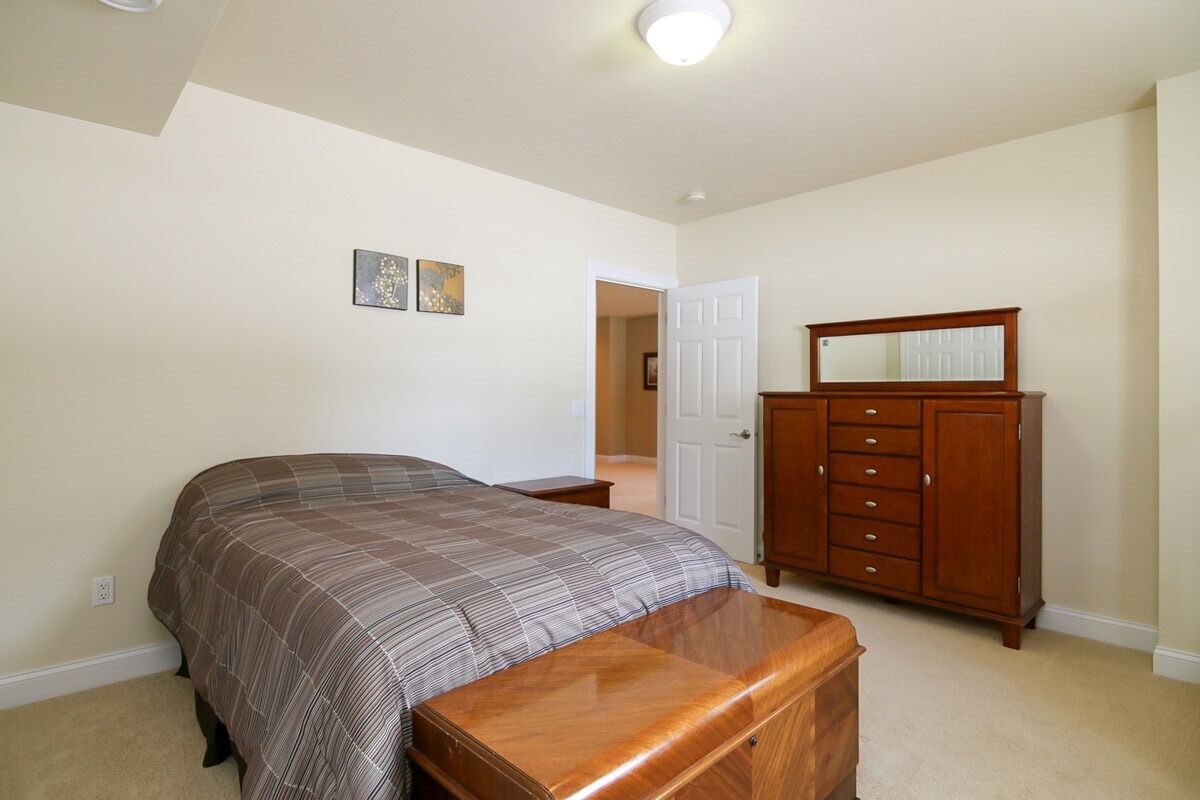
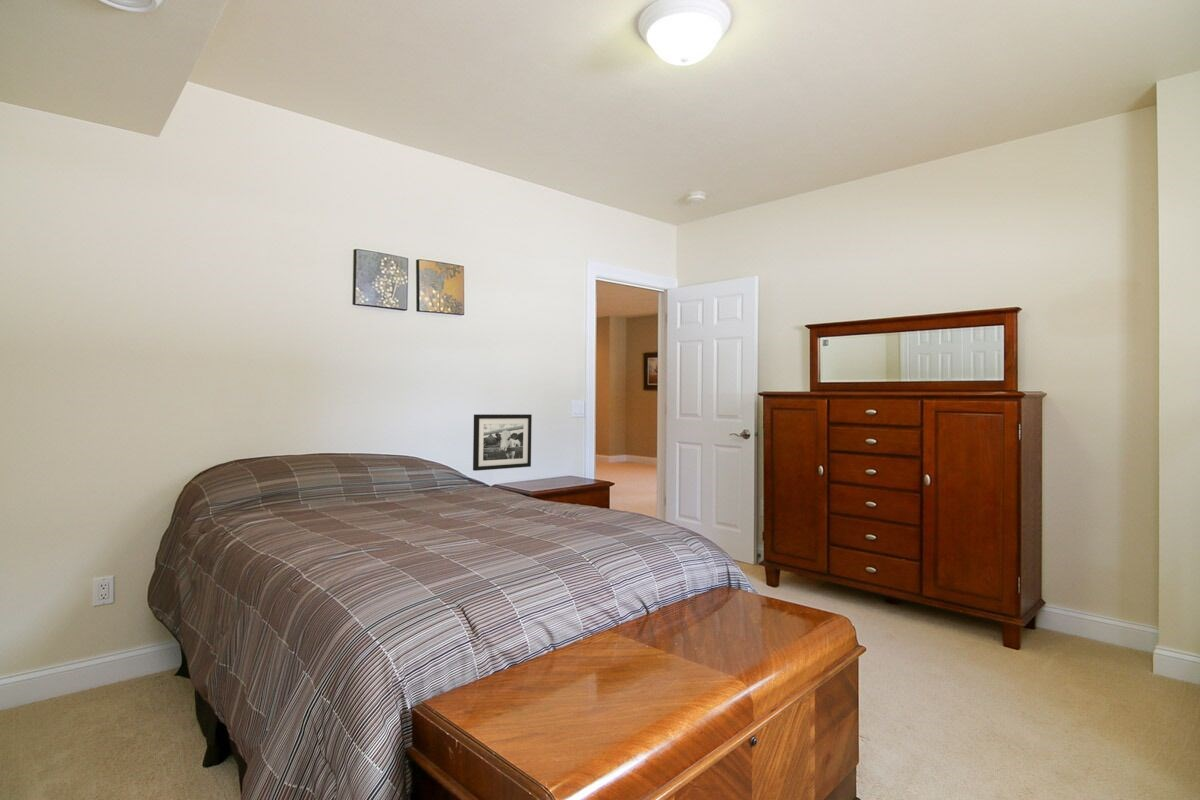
+ picture frame (503, 441)
